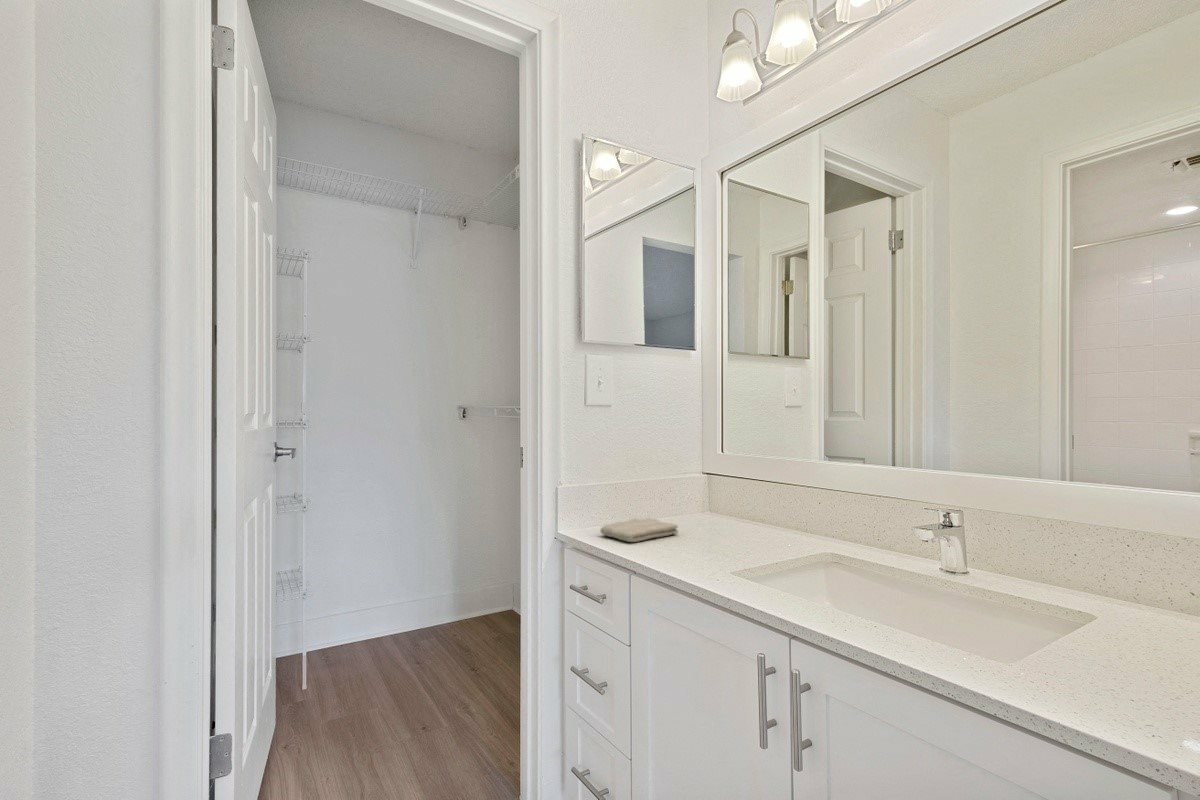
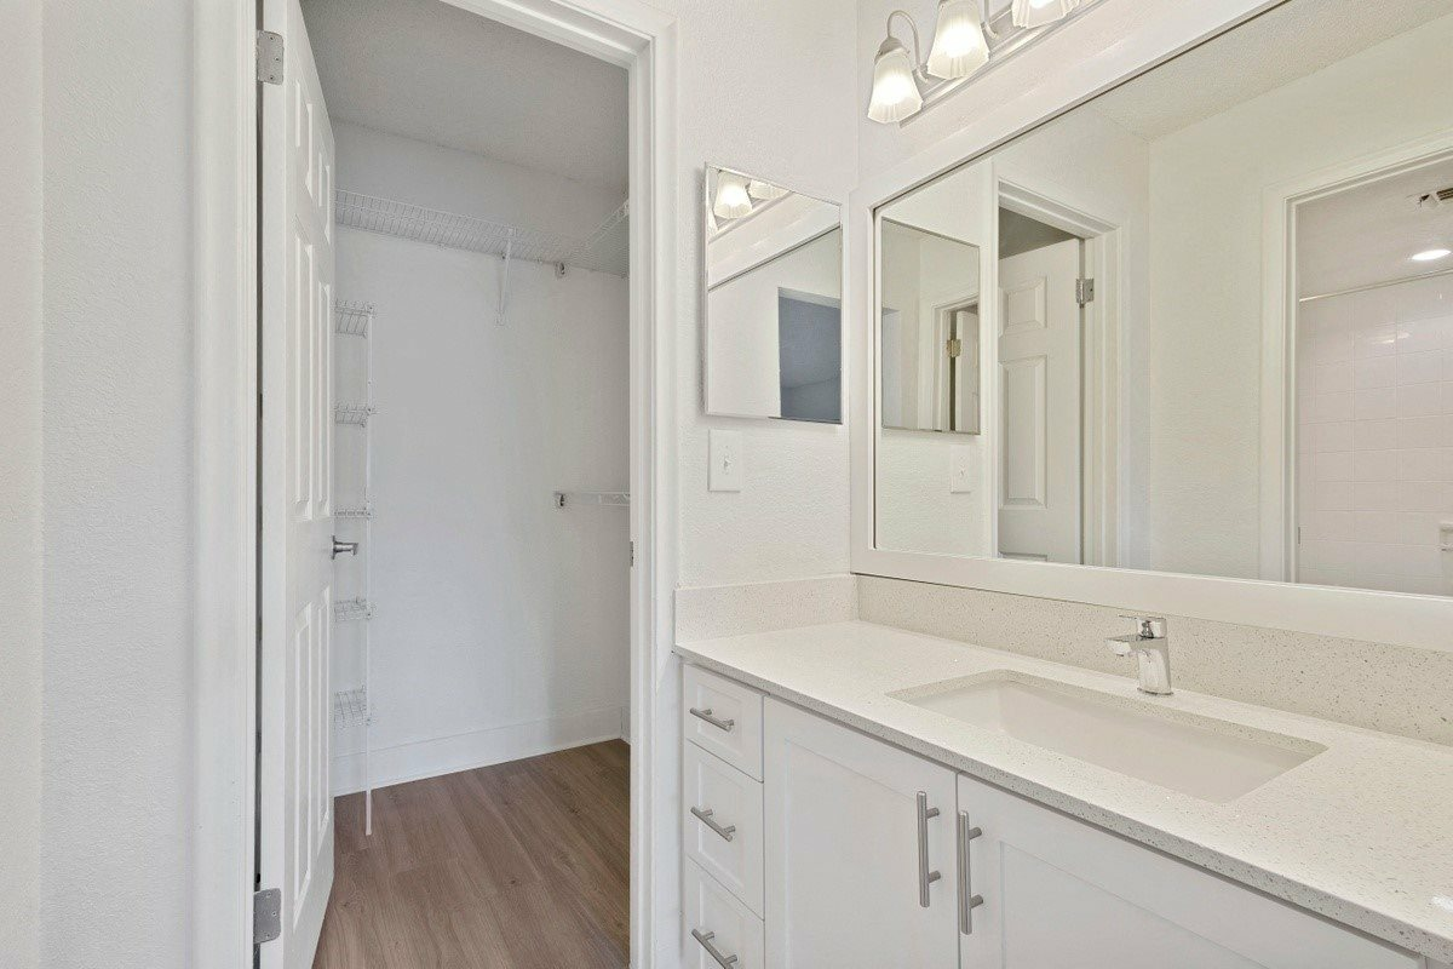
- washcloth (640, 529)
